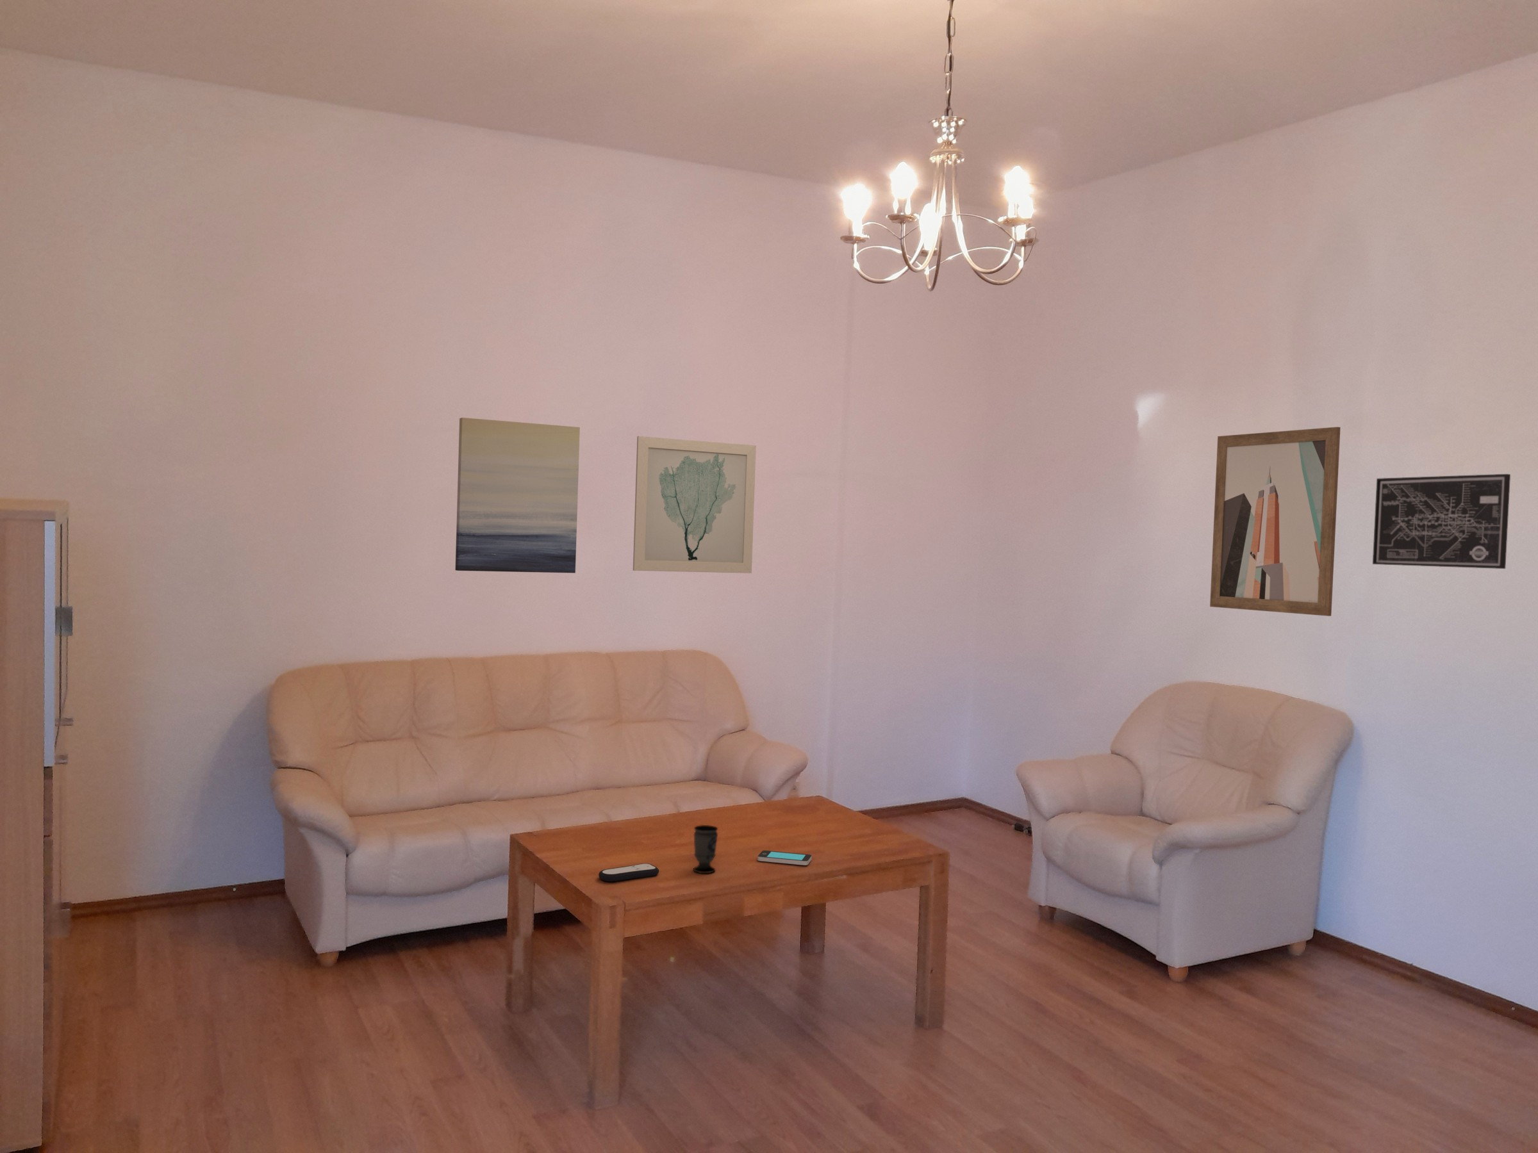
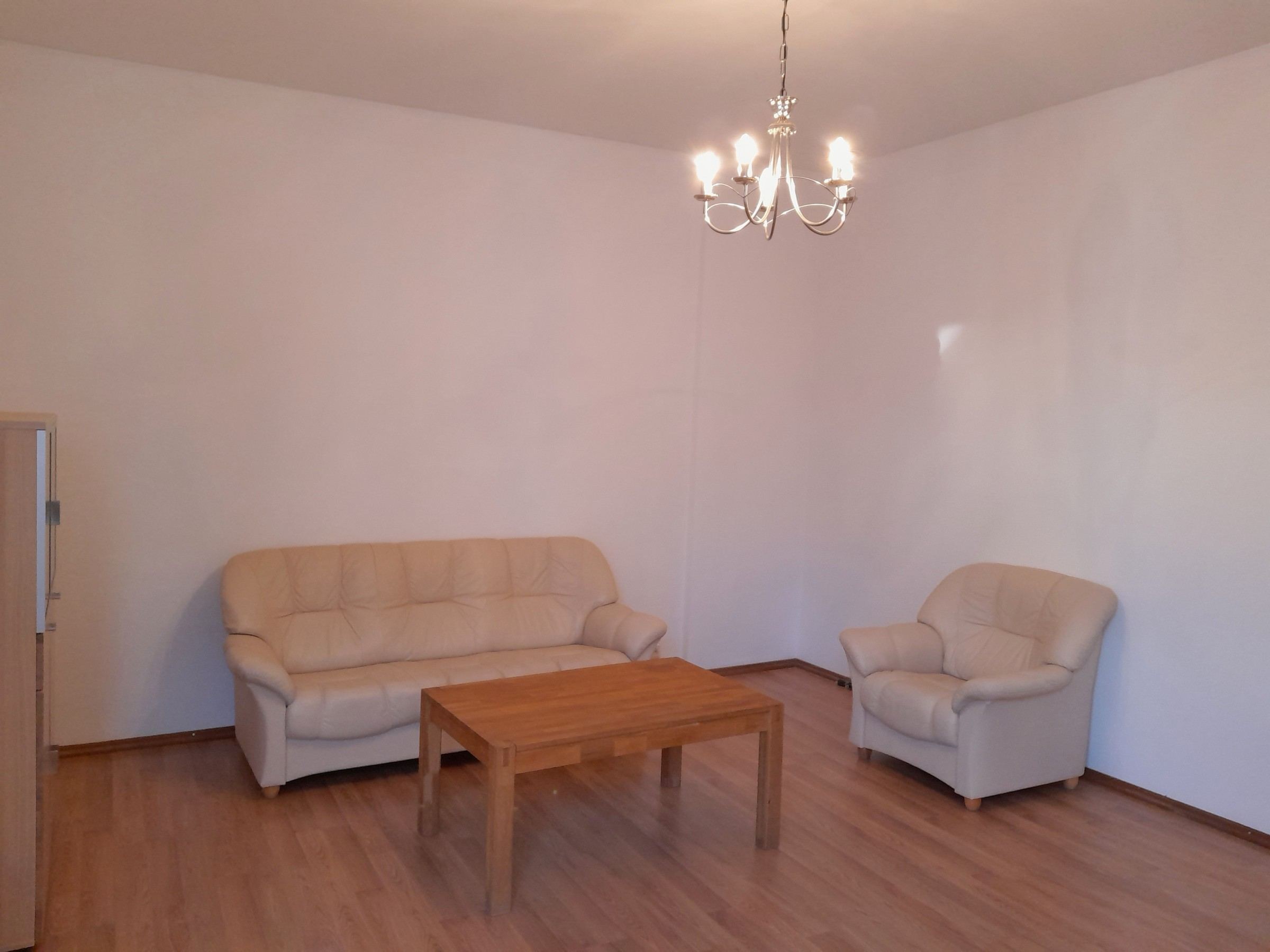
- wall art (1272, 522)
- wall art (1437, 522)
- wall art (518, 497)
- remote control (629, 872)
- smartphone (785, 857)
- cup (705, 849)
- wall art (695, 506)
